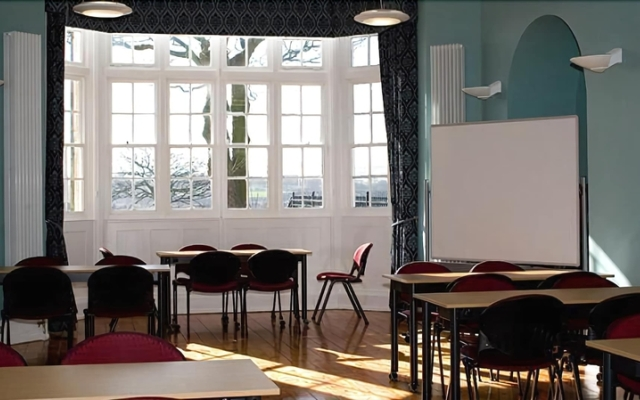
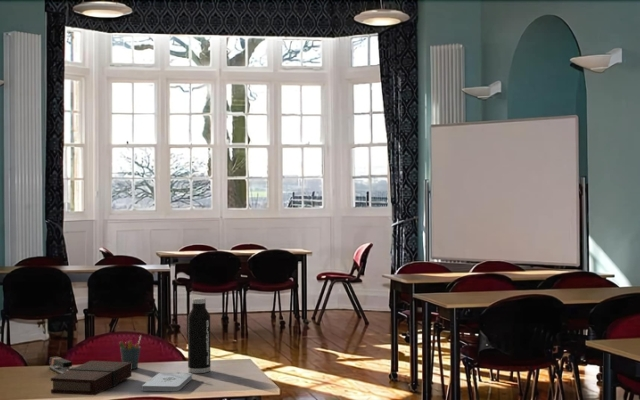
+ book (92, 377)
+ notepad (168, 381)
+ pen holder (130, 352)
+ water bottle (199, 334)
+ stapler (60, 365)
